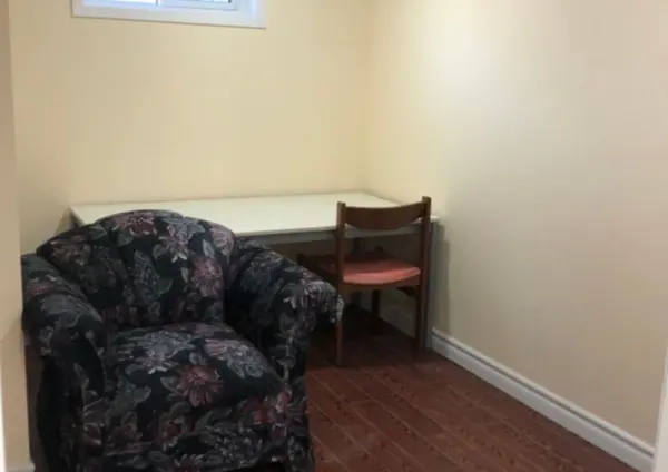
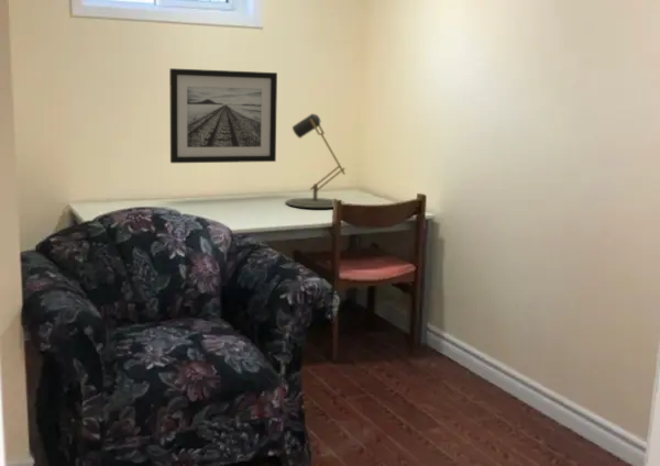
+ wall art (224, 116)
+ desk lamp (330, 152)
